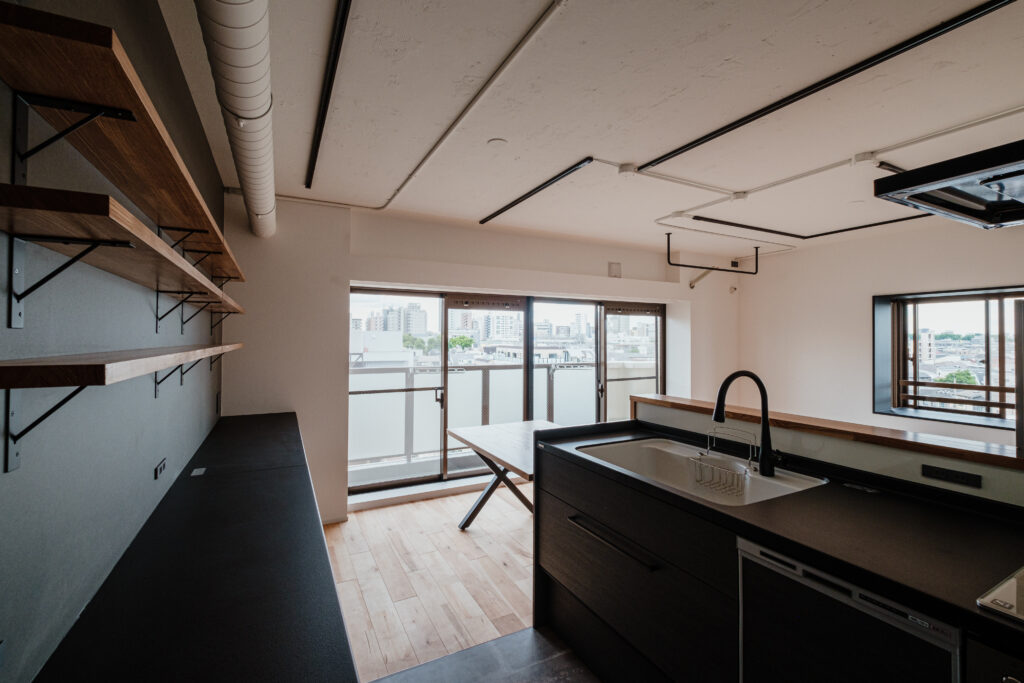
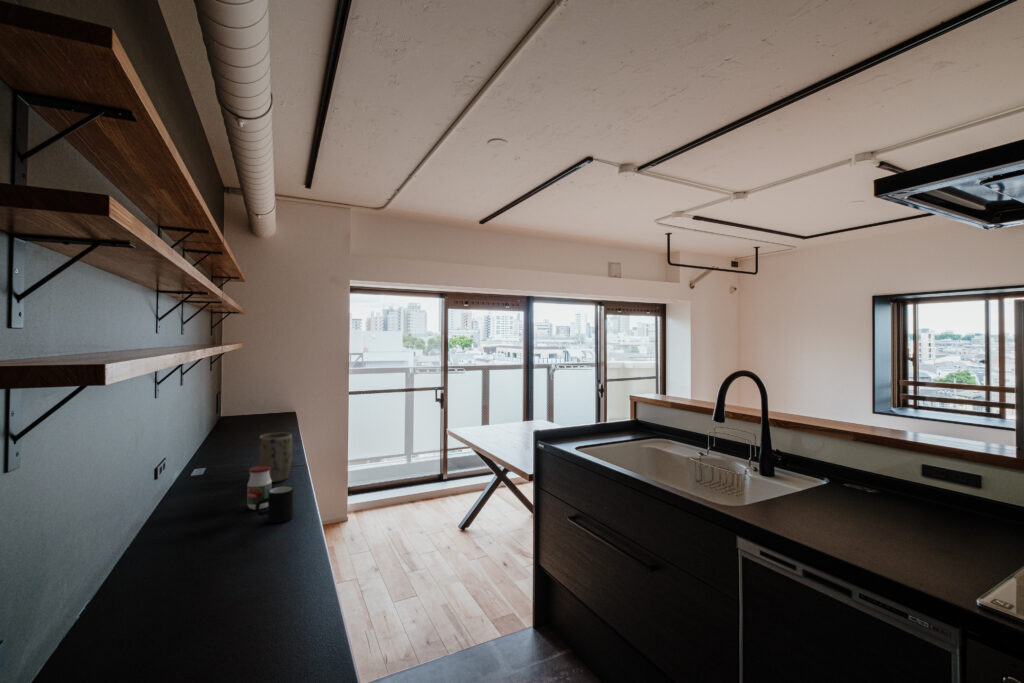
+ plant pot (275, 457)
+ mug (274, 505)
+ jar (259, 487)
